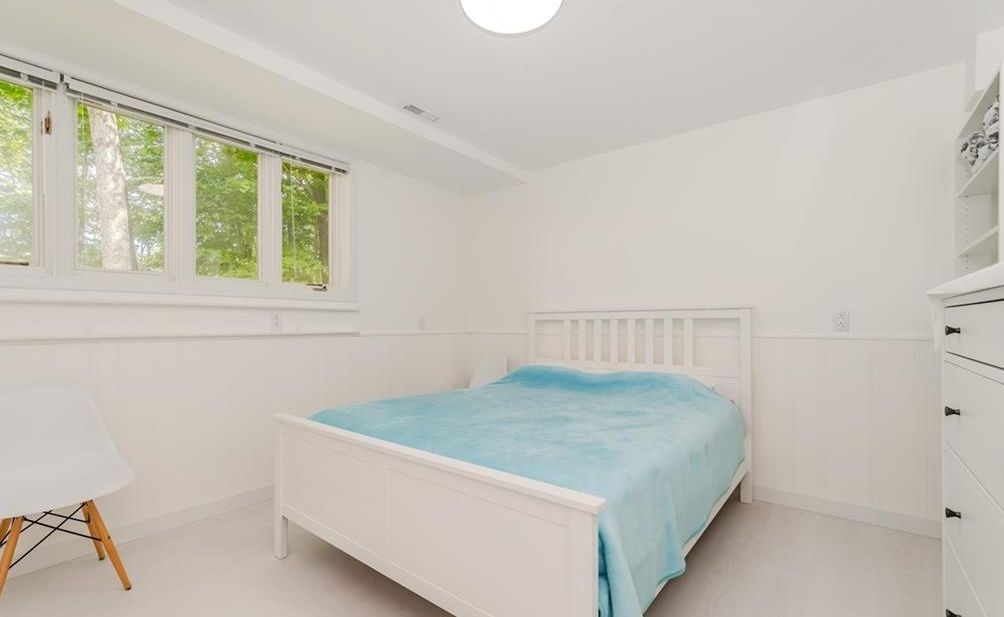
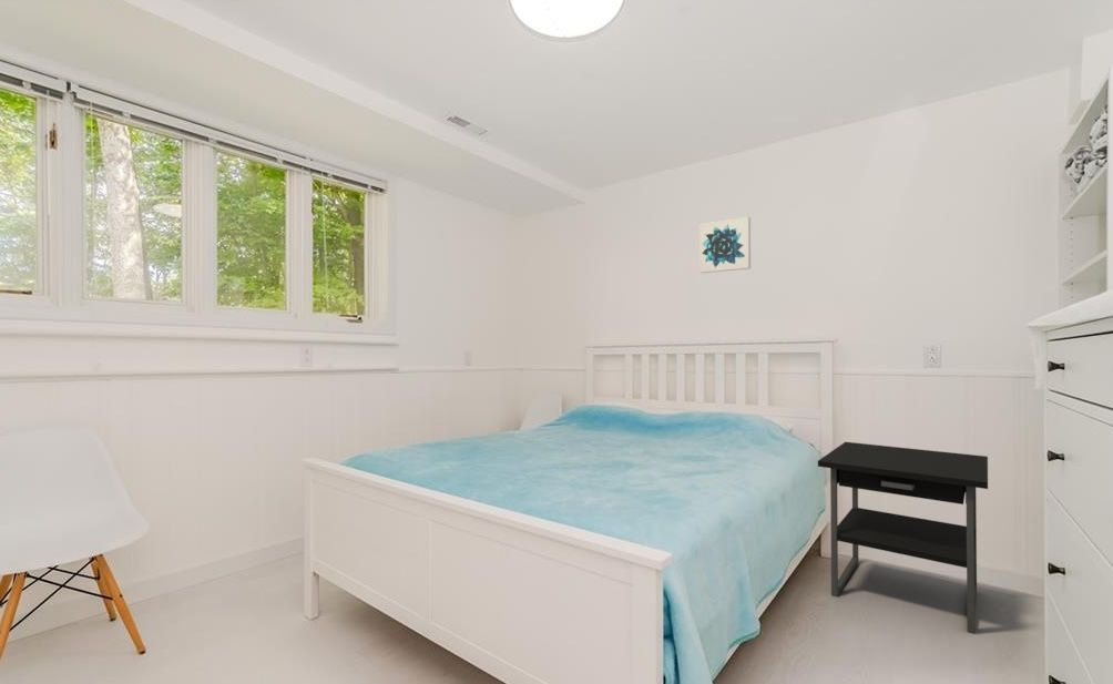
+ nightstand (905, 525)
+ wall art (724, 245)
